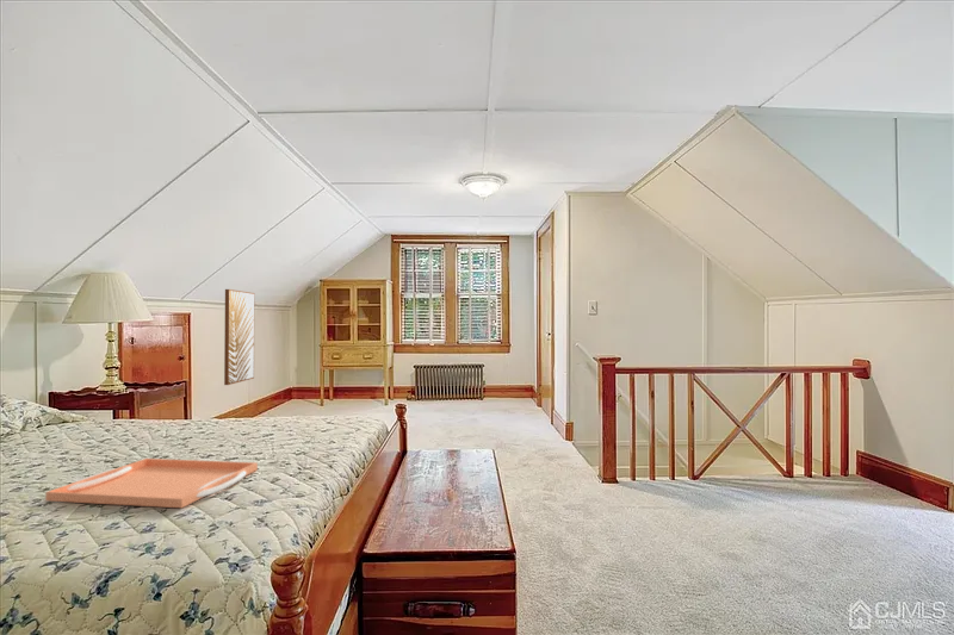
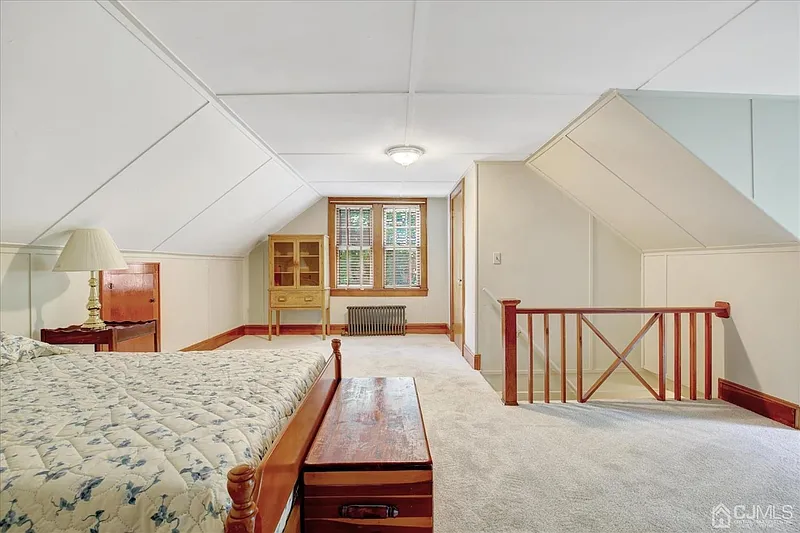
- serving tray (161, 479)
- wall art (240, 336)
